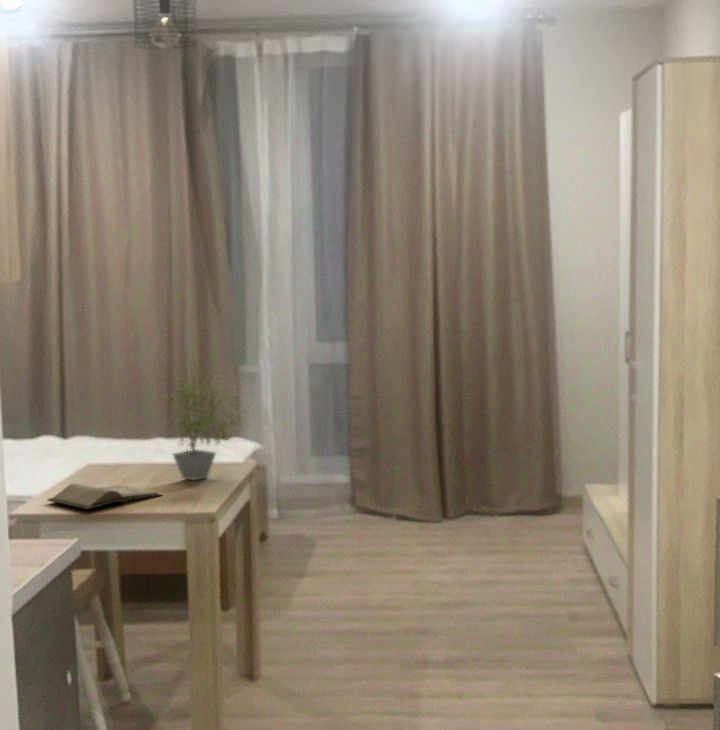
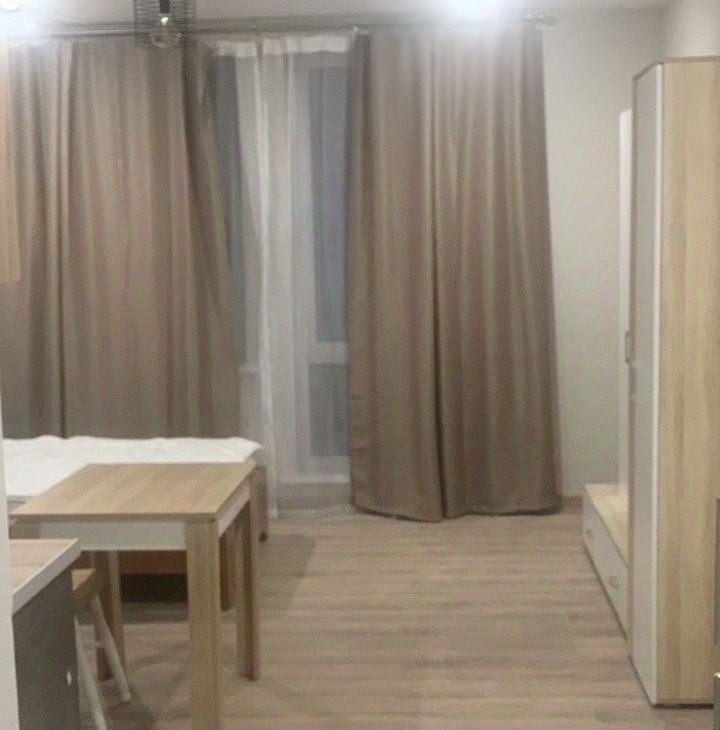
- hardback book (106, 491)
- potted plant (202, 418)
